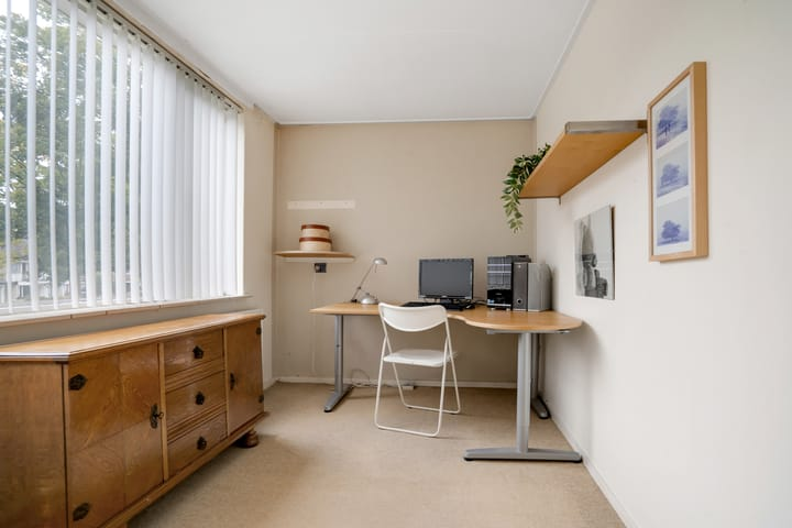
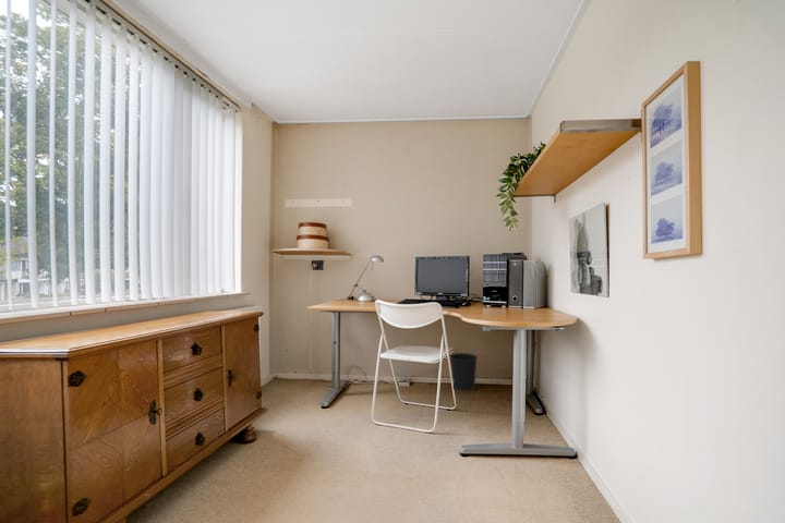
+ wastebasket (463, 372)
